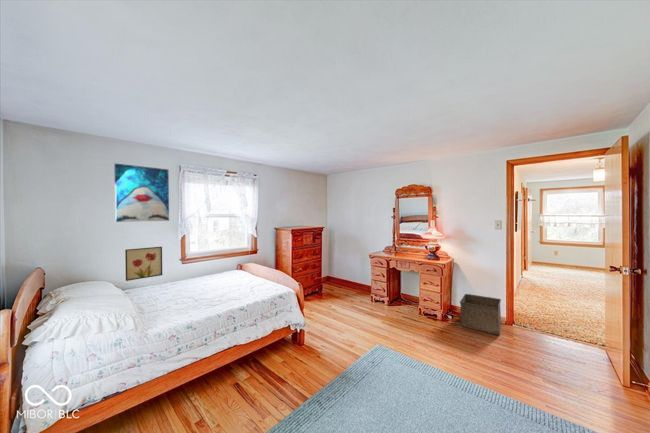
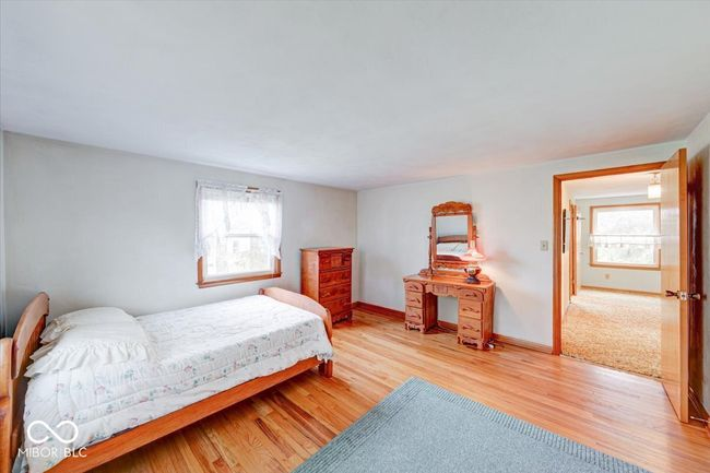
- storage bin (481, 312)
- wall art (144, 262)
- wall art (143, 194)
